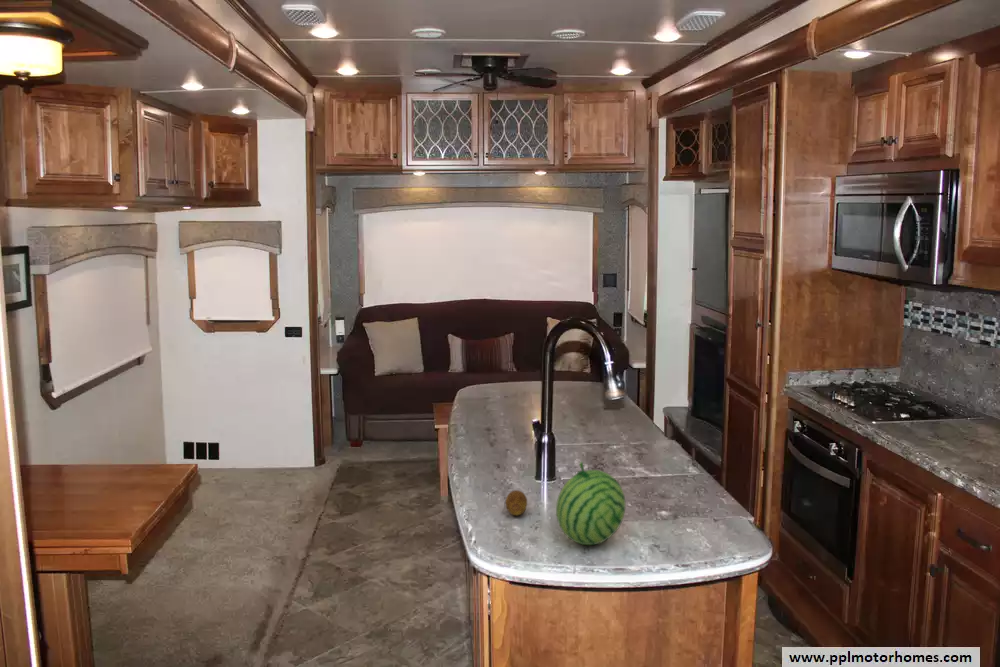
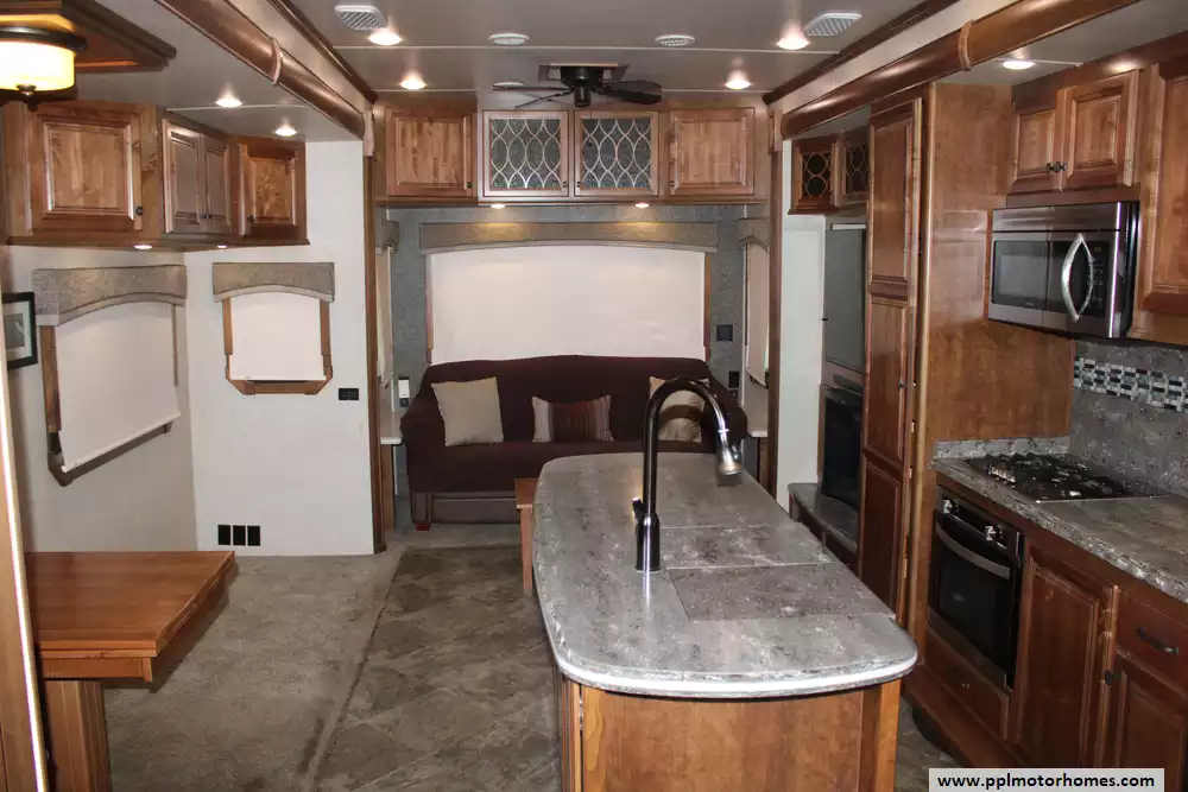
- fruit (590, 501)
- fruit (516, 502)
